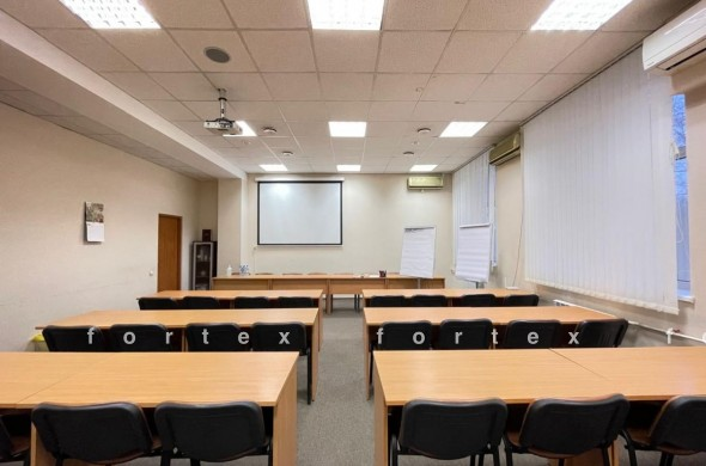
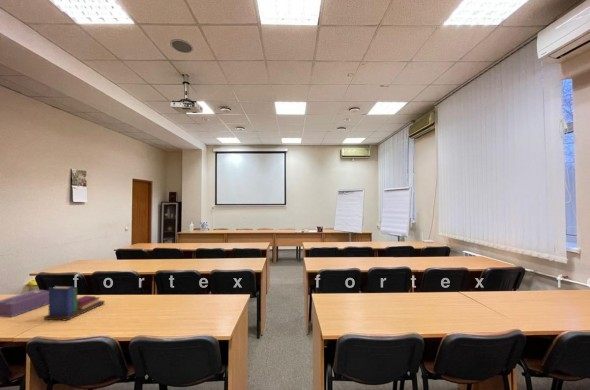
+ tissue box (24, 302)
+ book (76, 296)
